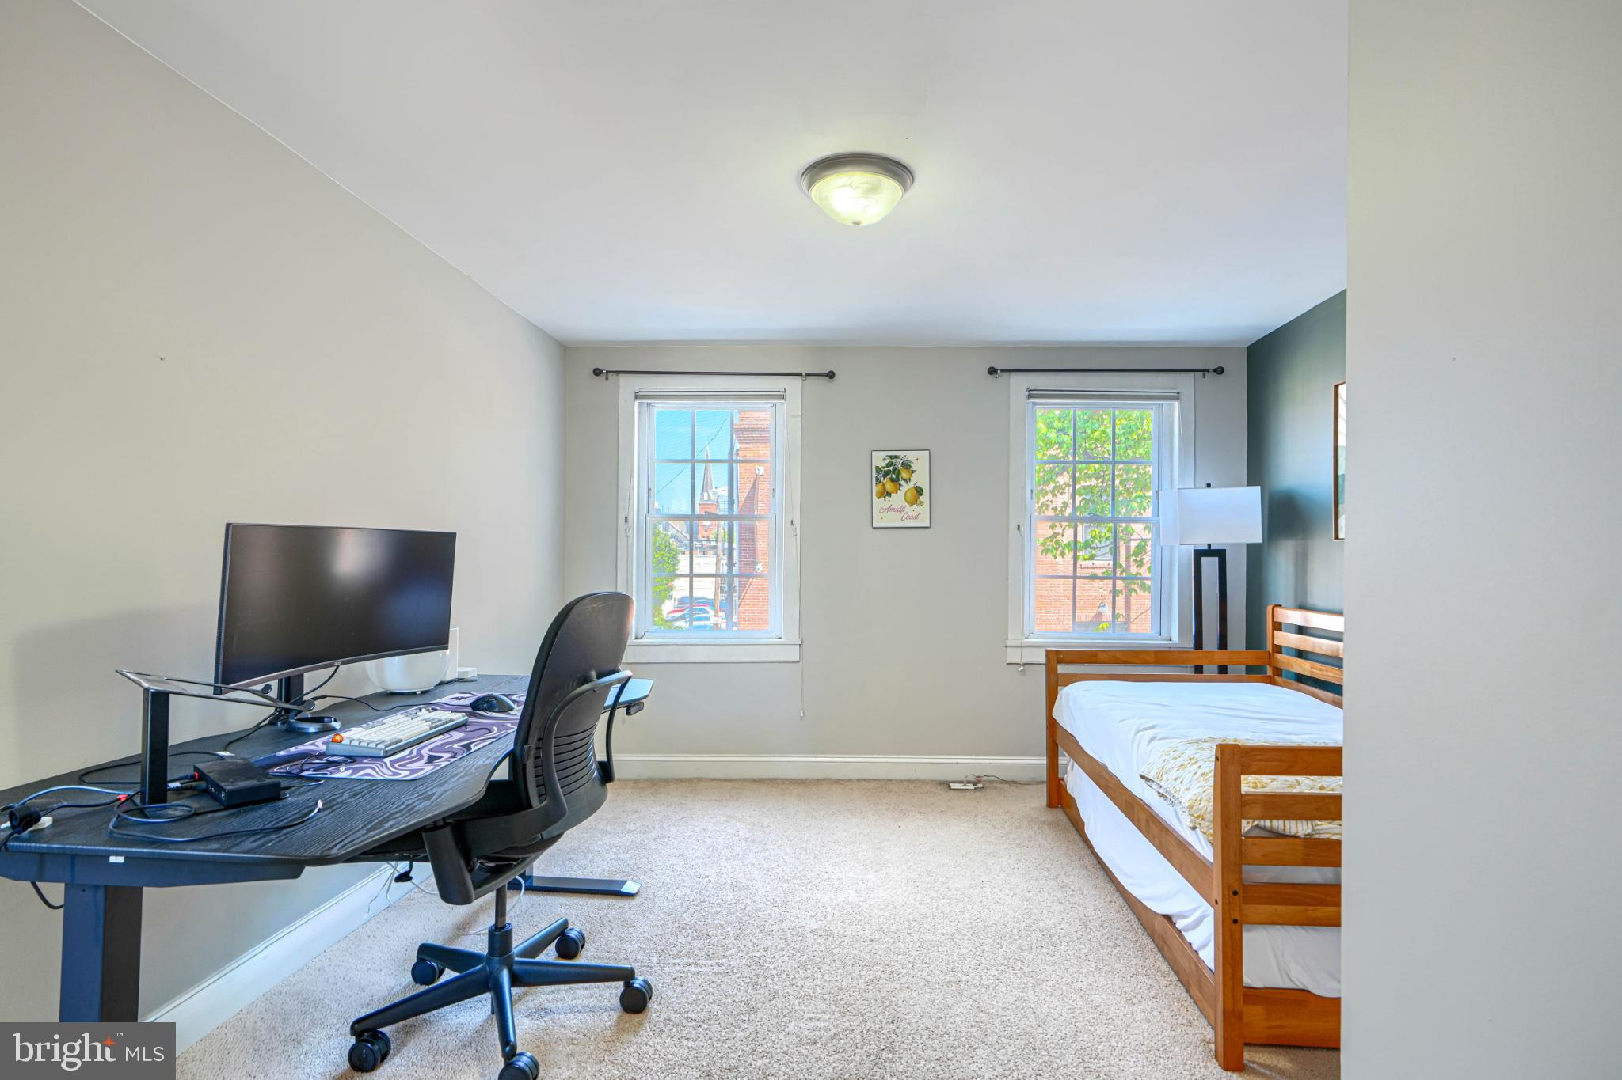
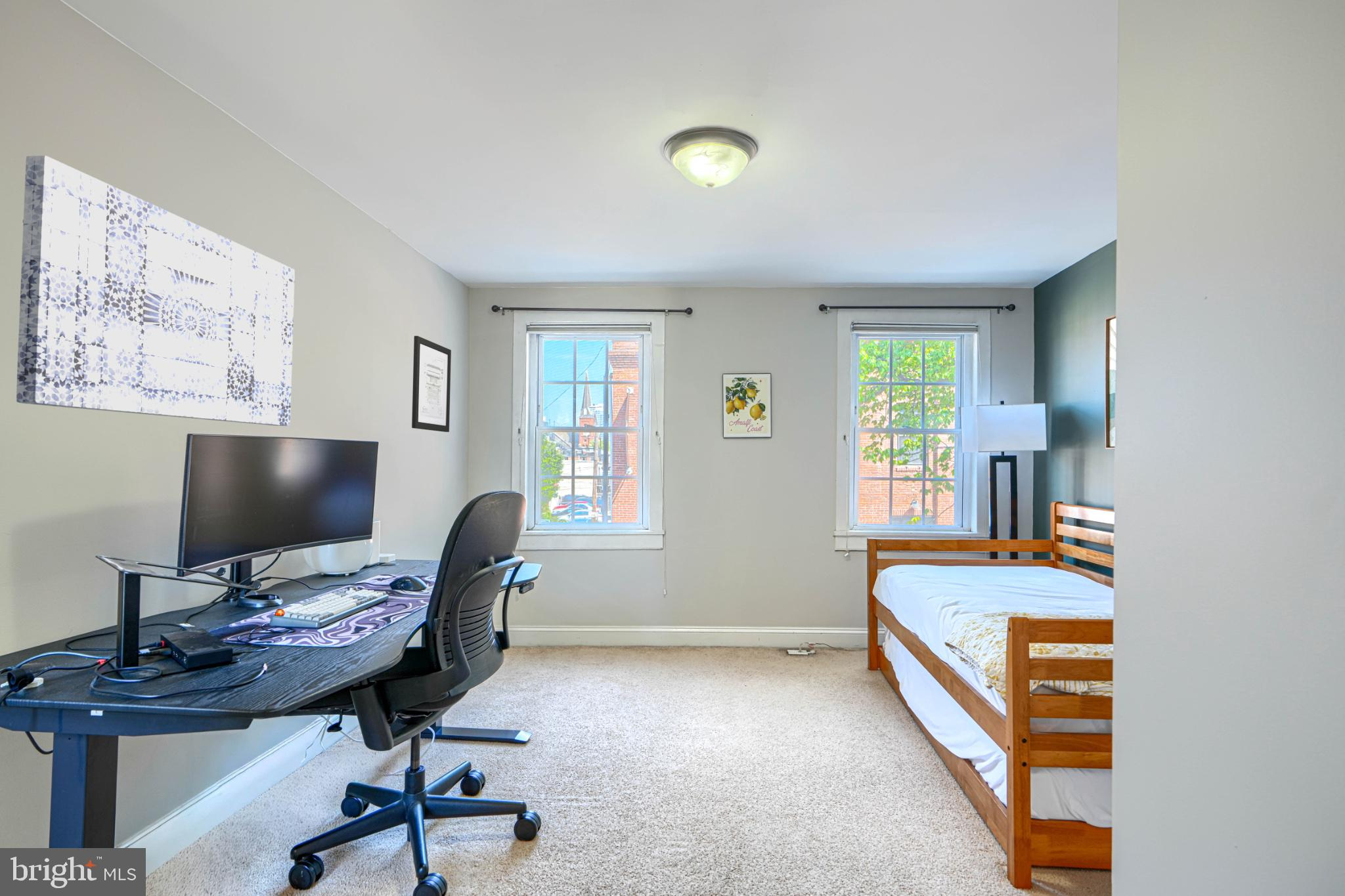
+ wall art (187, 320)
+ wall art (432, 387)
